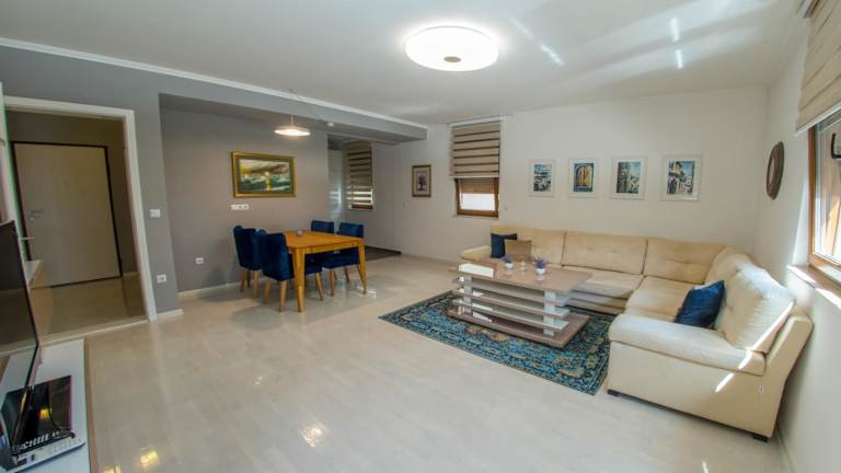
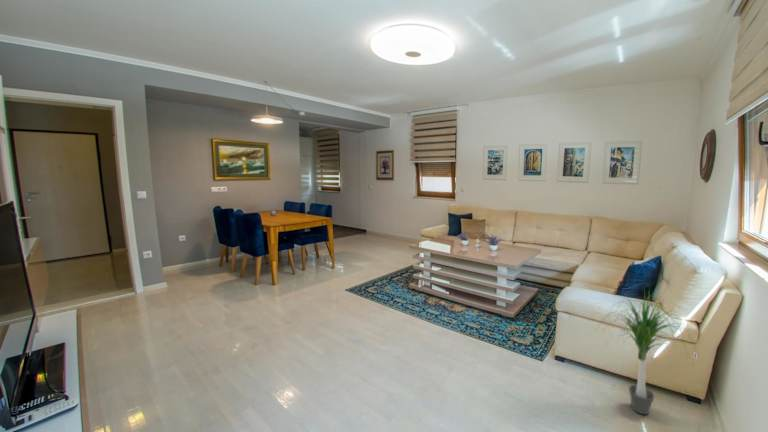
+ potted plant (642, 348)
